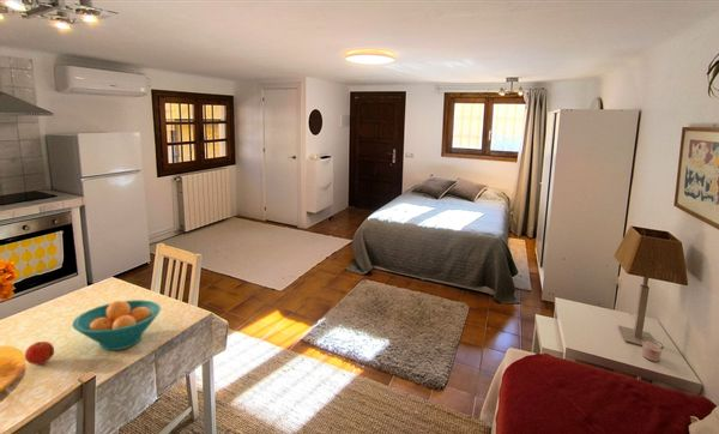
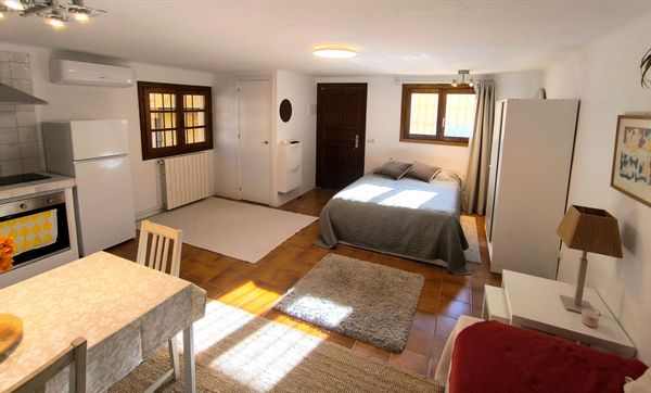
- apple (40, 352)
- fruit bowl (119, 321)
